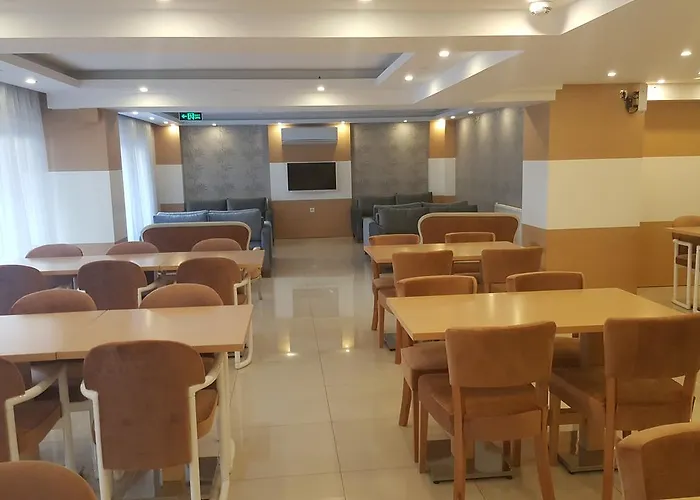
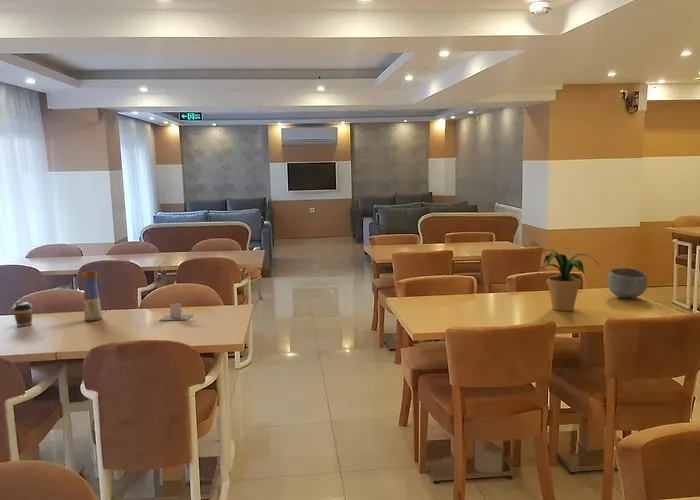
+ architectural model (176, 310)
+ bowl (626, 284)
+ coffee cup (23, 313)
+ vase (91, 296)
+ potted plant (562, 279)
